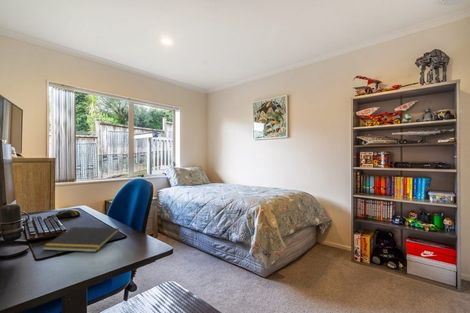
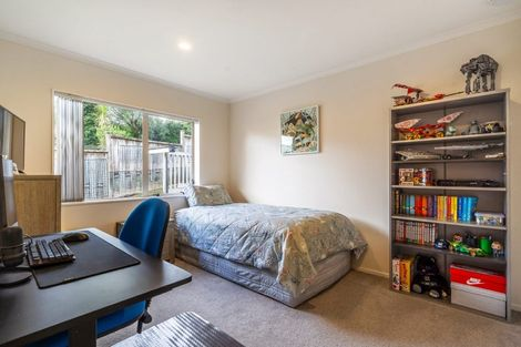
- notepad (83, 238)
